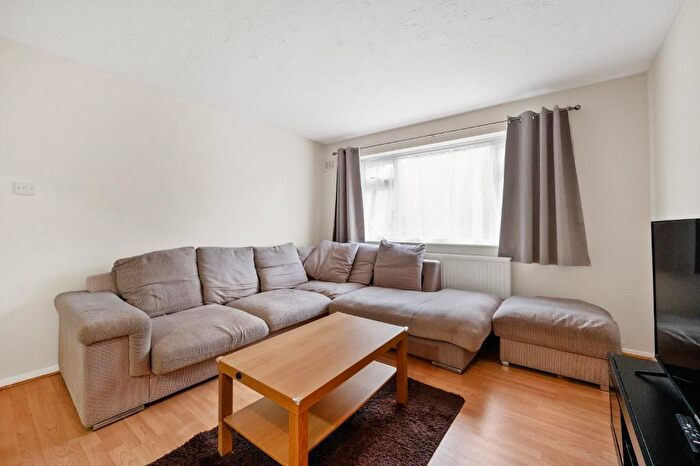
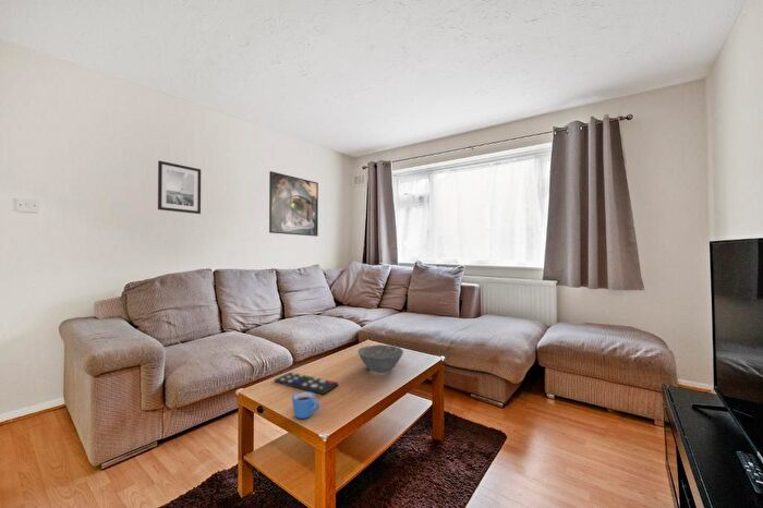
+ mug (306, 406)
+ bowl (380, 359)
+ wall art (180, 188)
+ remote control (305, 382)
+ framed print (295, 206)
